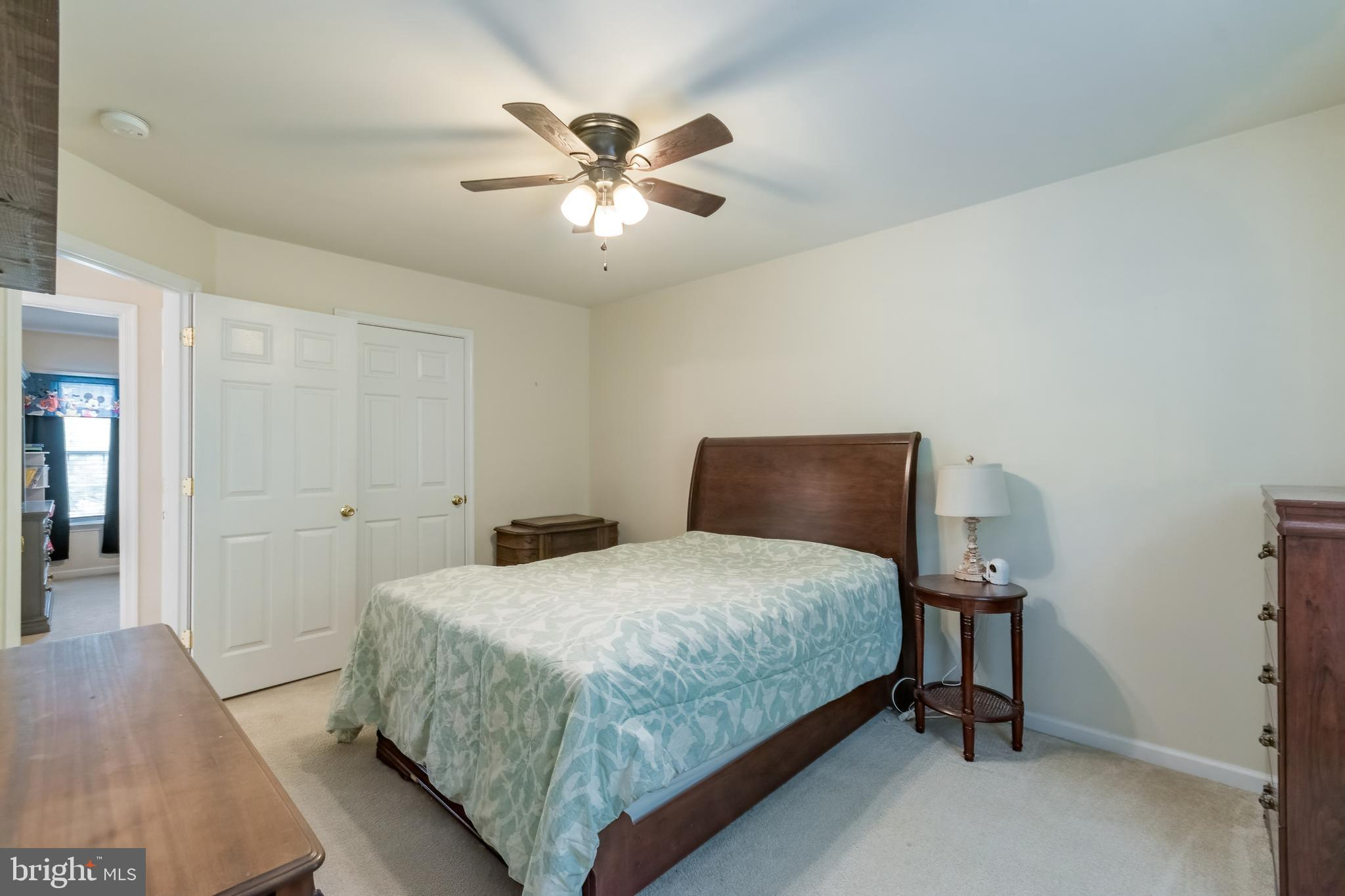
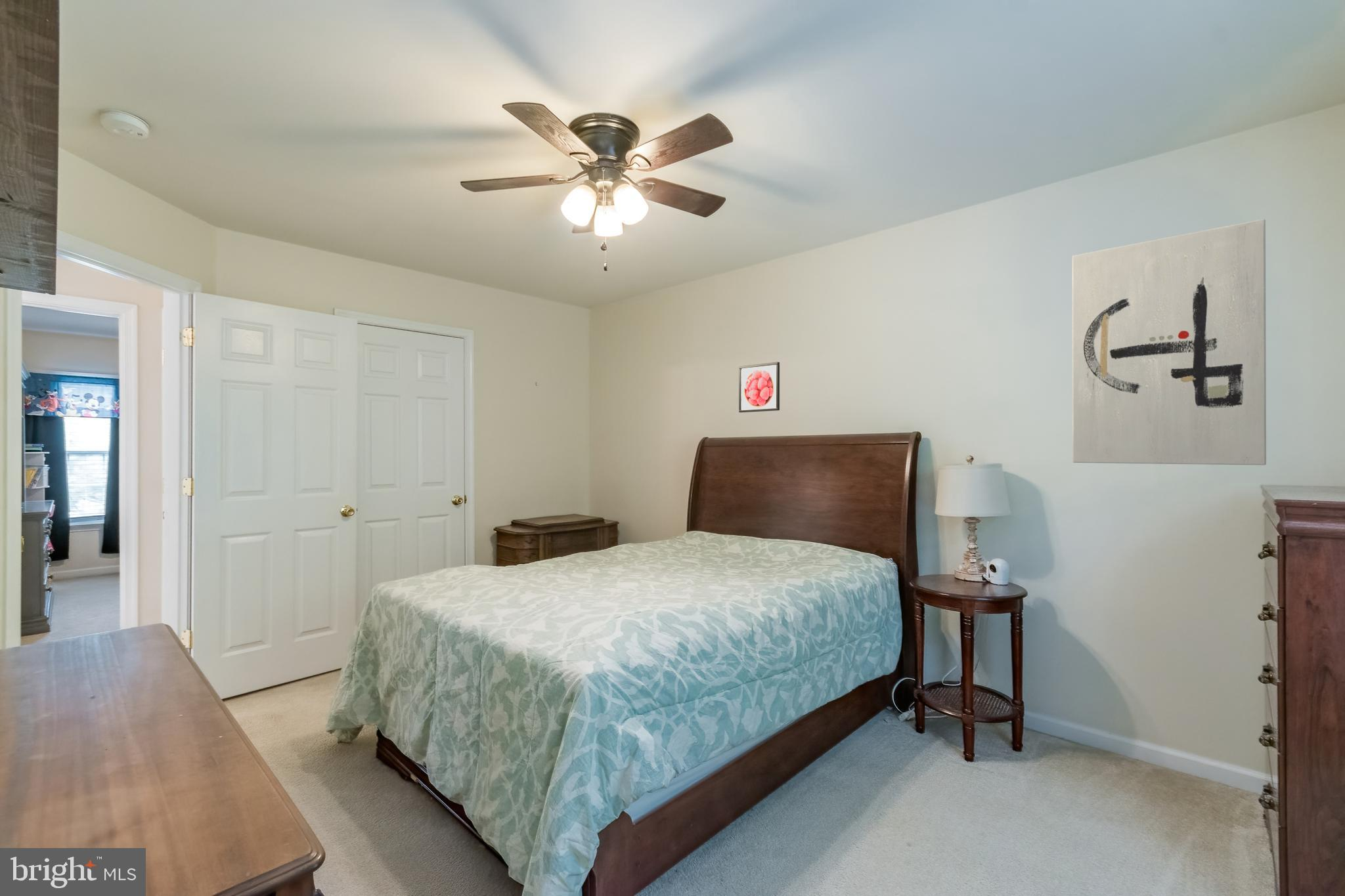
+ wall art (1160, 351)
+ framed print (759, 387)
